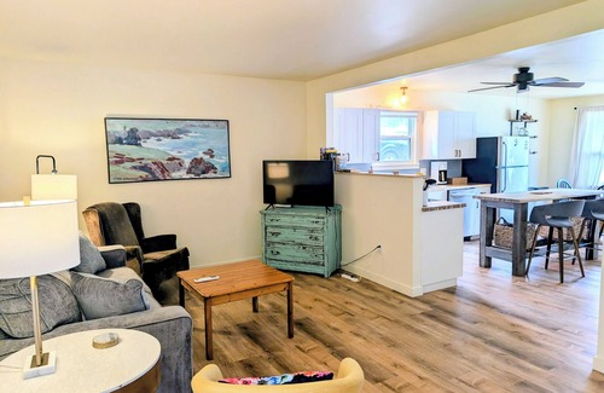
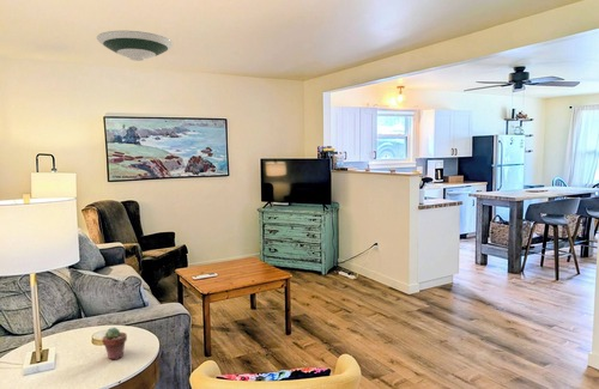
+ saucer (135, 50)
+ potted succulent (114, 341)
